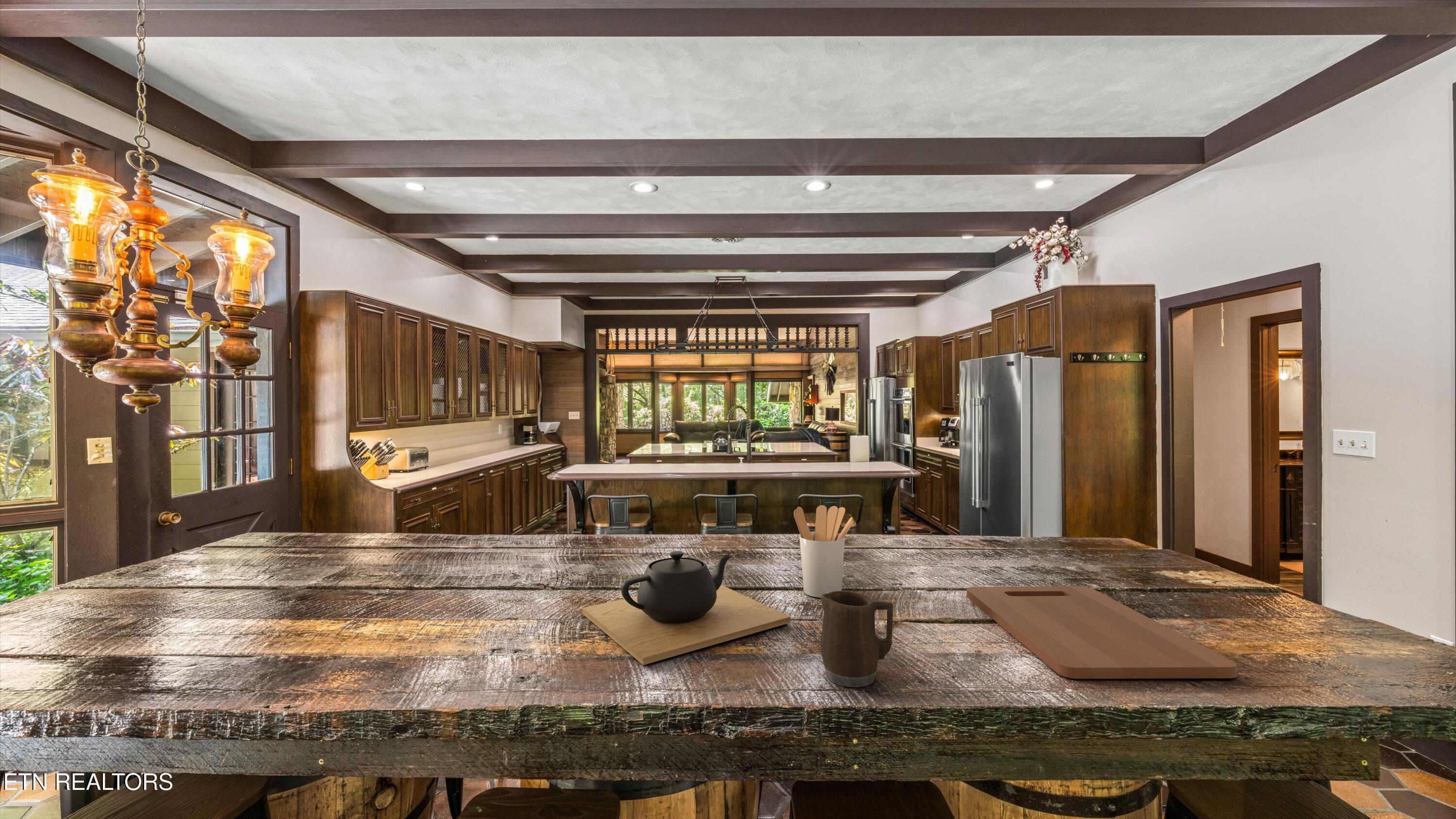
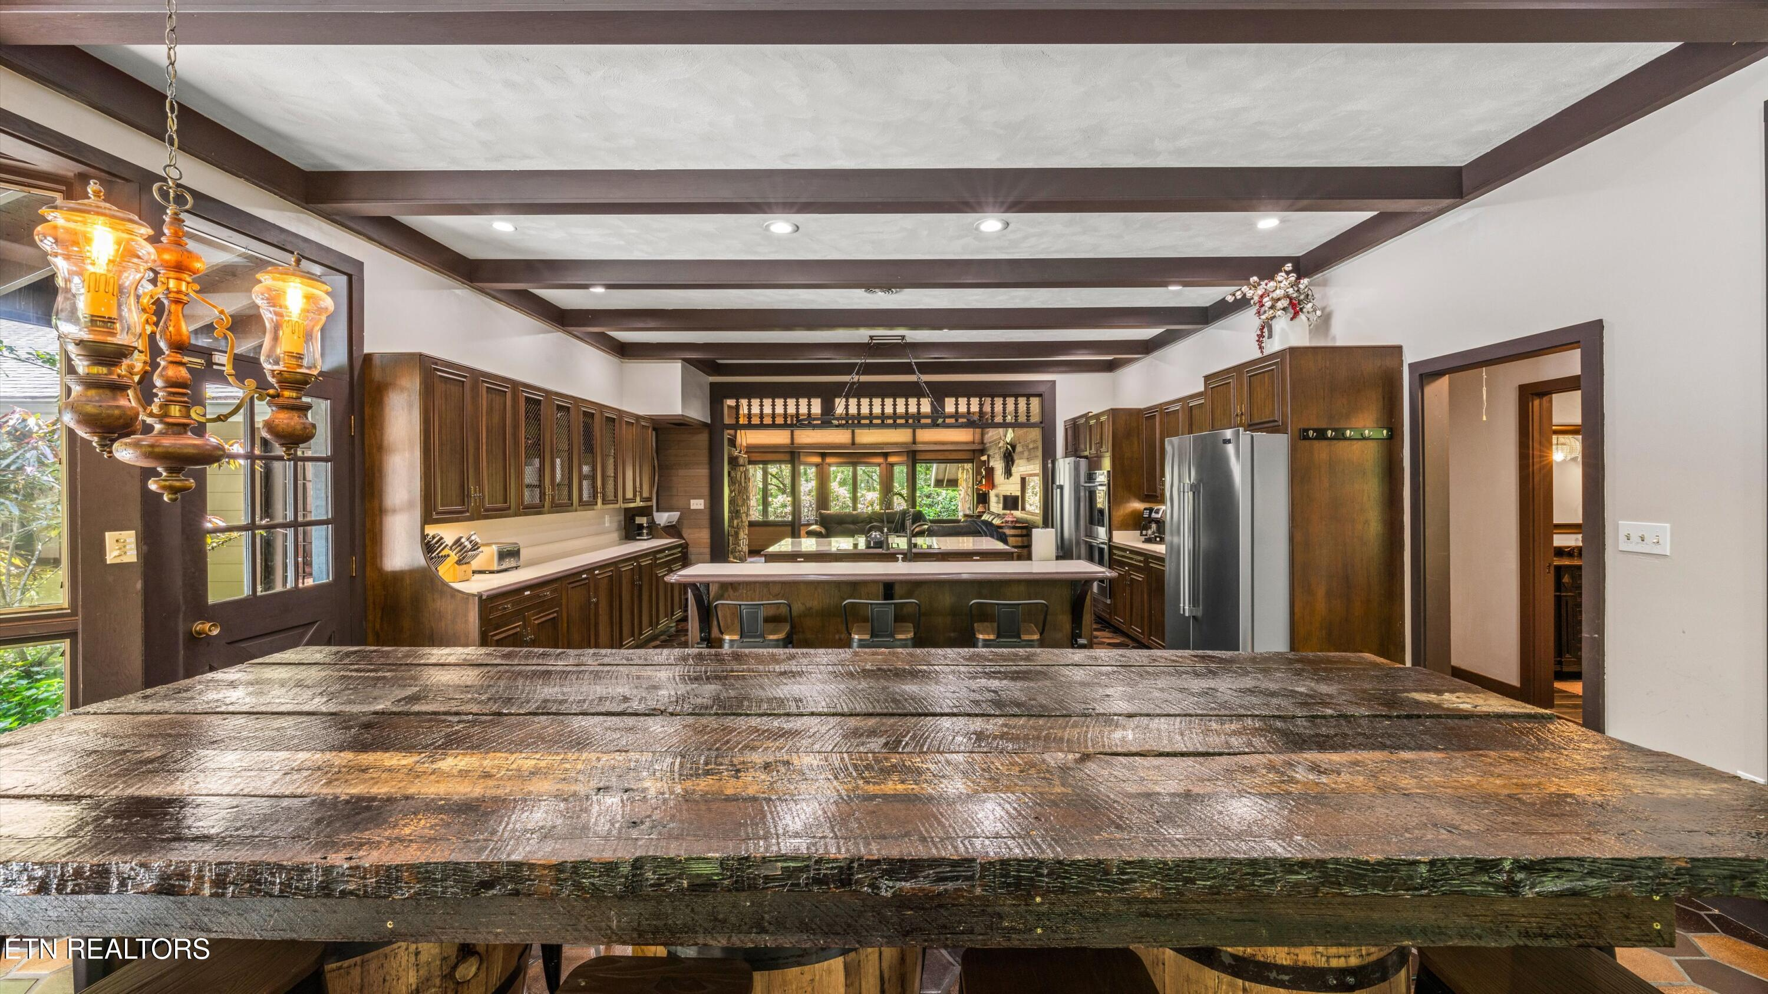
- mug (856, 636)
- cutting board (1078, 624)
- teapot (683, 584)
- utensil holder (825, 548)
